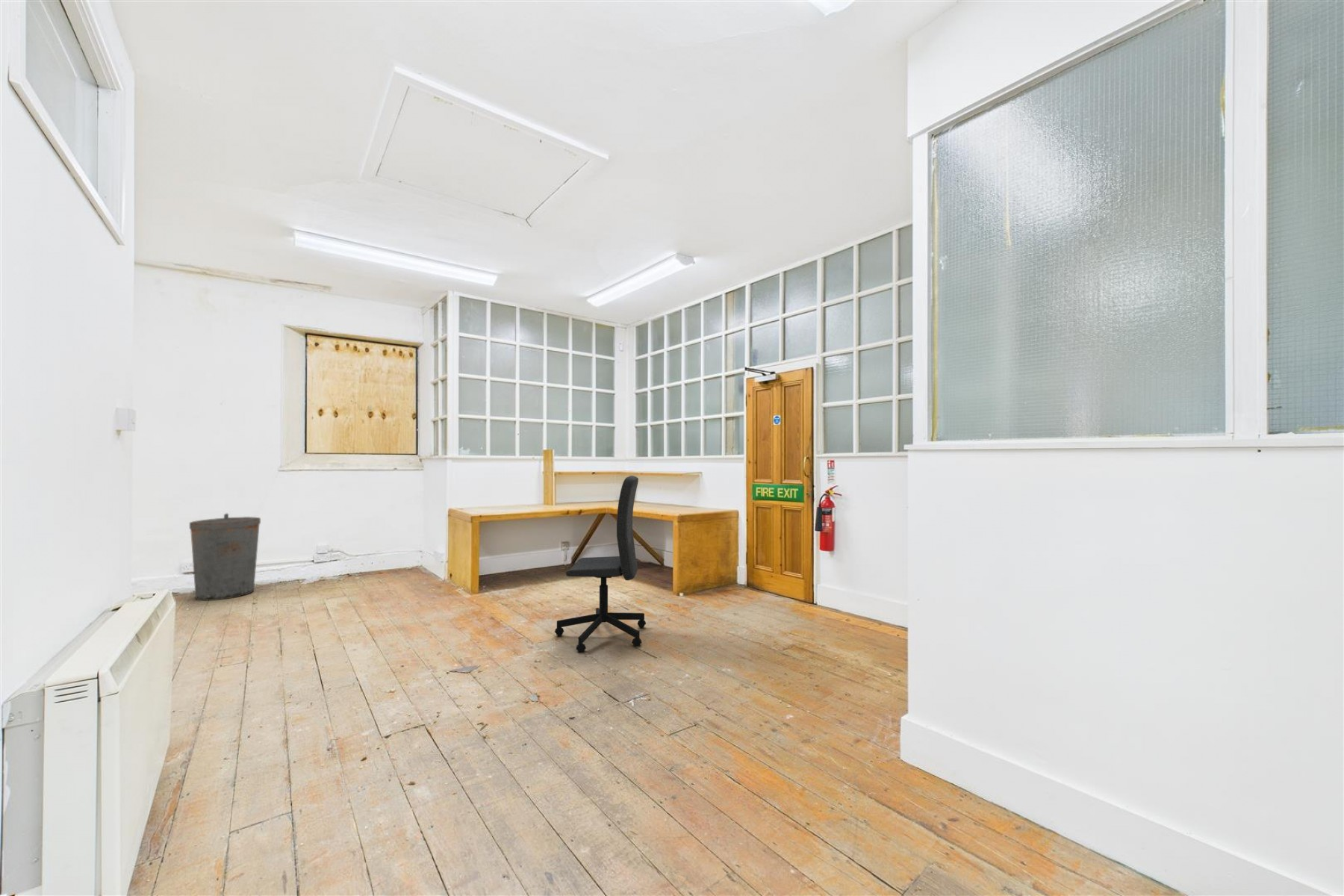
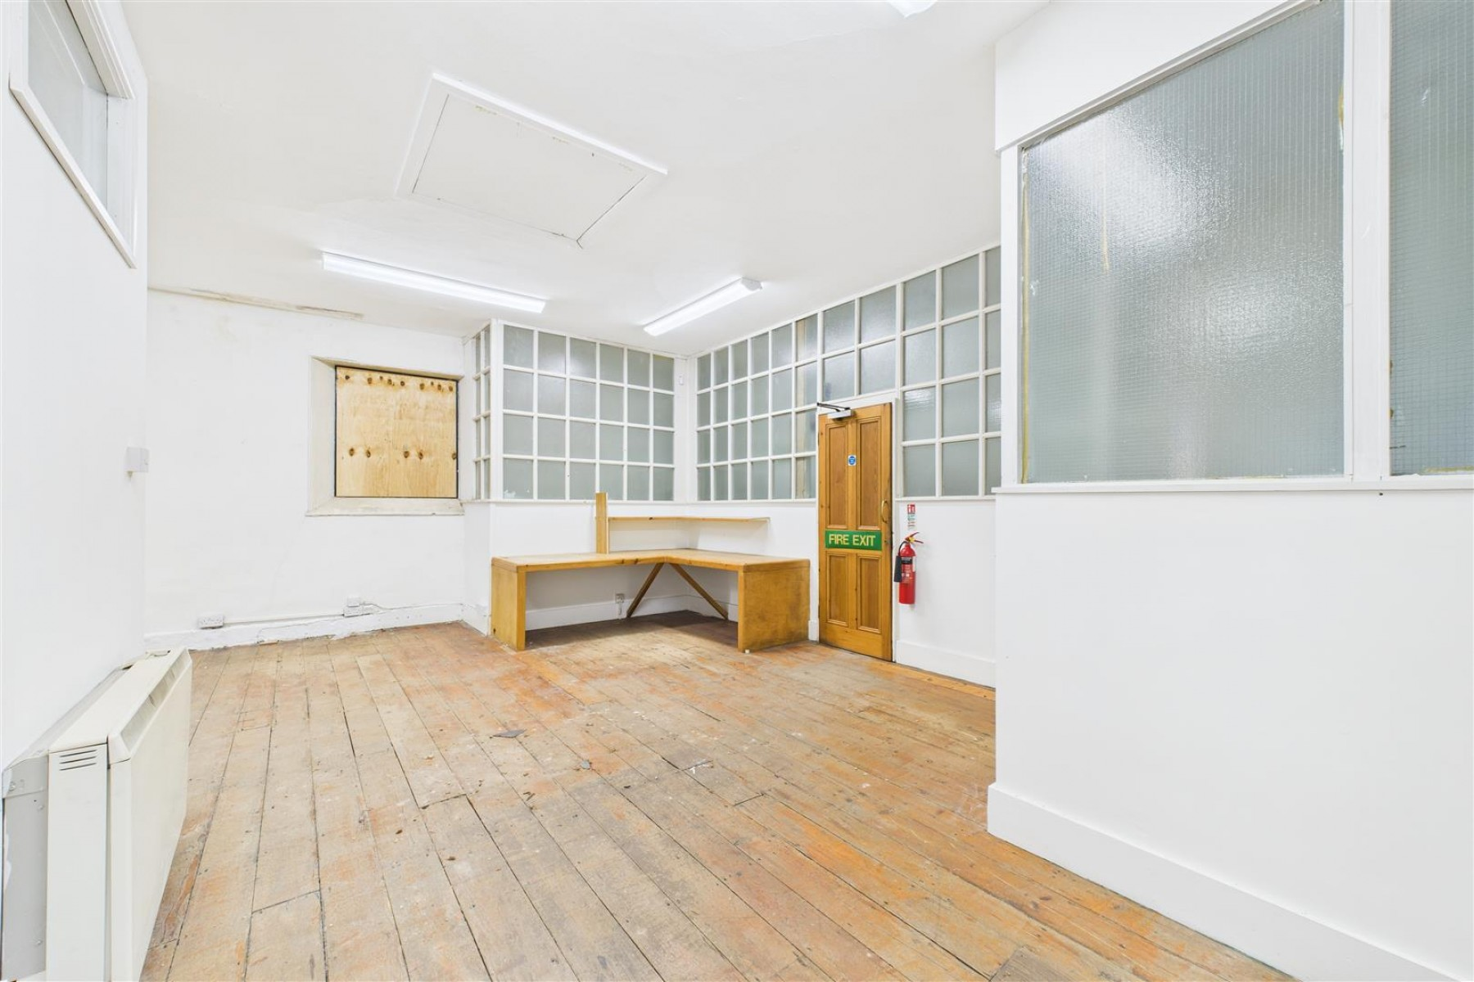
- office chair (599, 557)
- trash can (225, 553)
